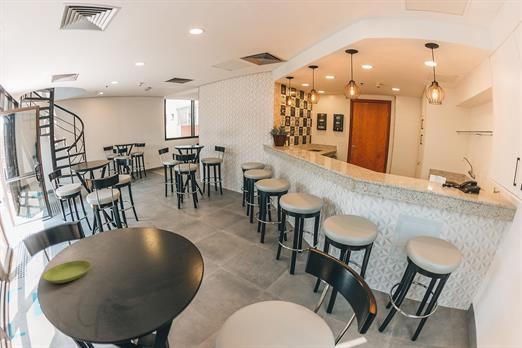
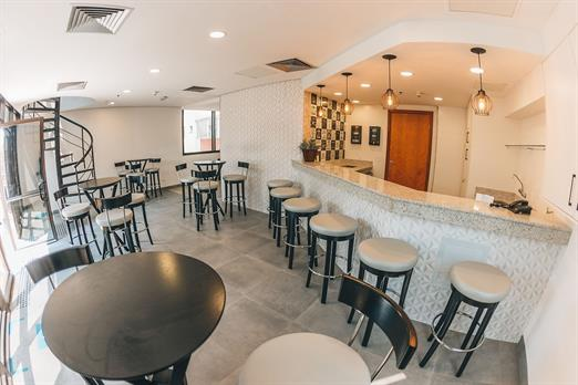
- saucer (68, 272)
